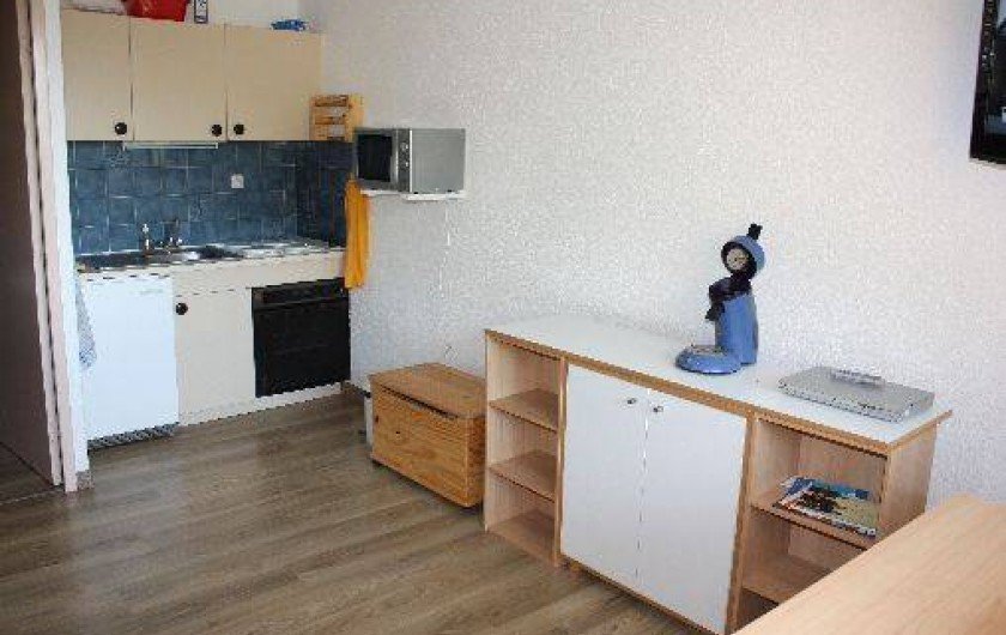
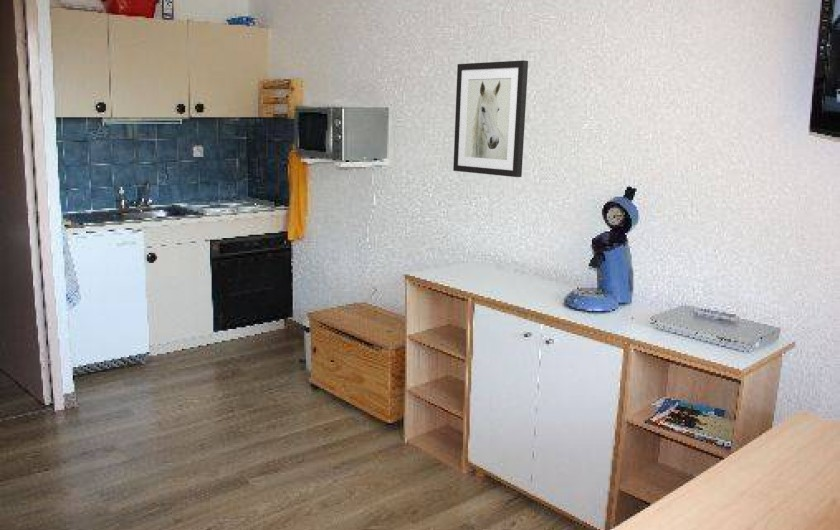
+ wall art (488, 118)
